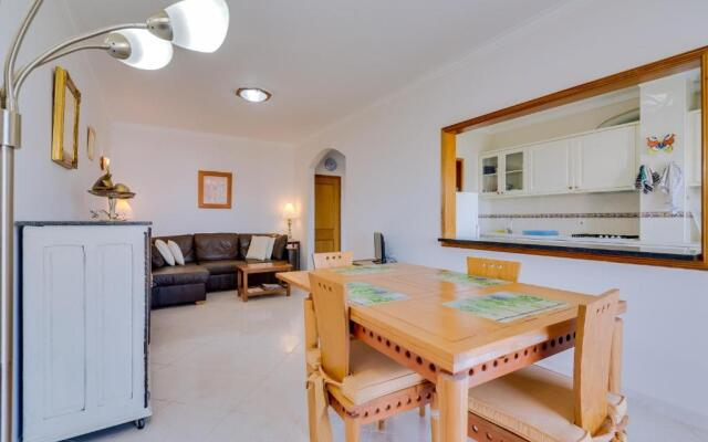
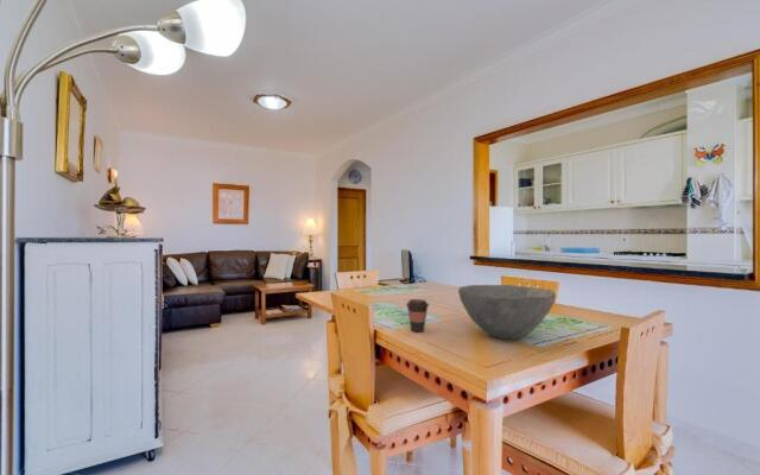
+ bowl (505, 312)
+ coffee cup (417, 315)
